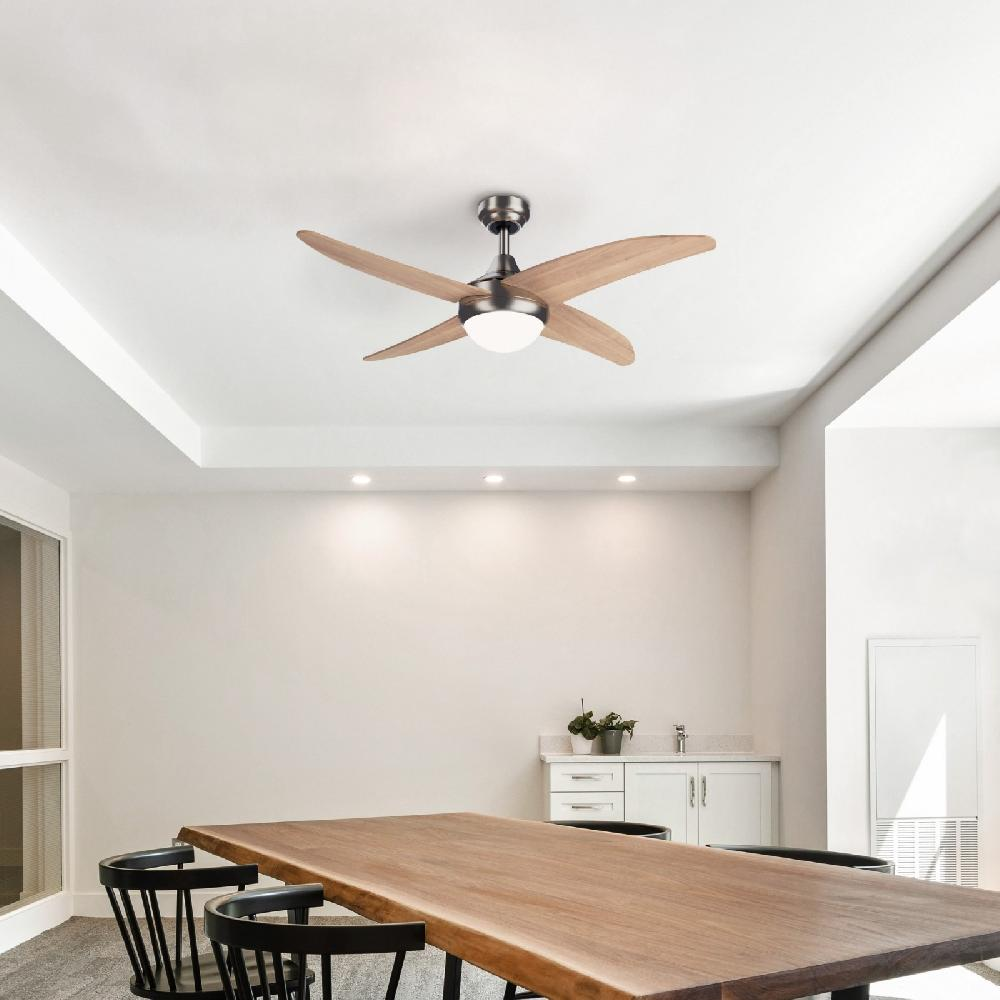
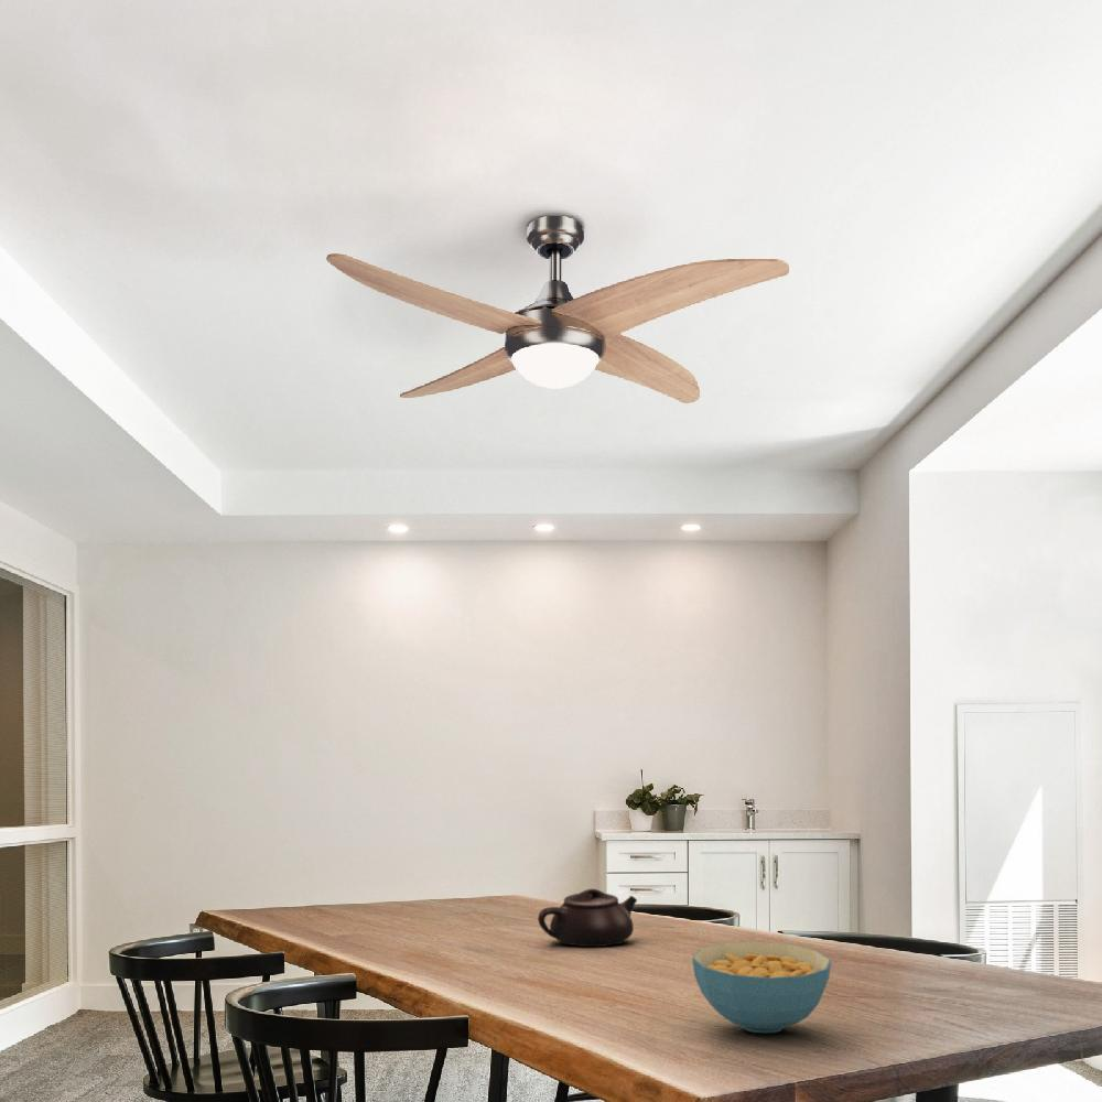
+ cereal bowl (761, 992)
+ teapot (588, 915)
